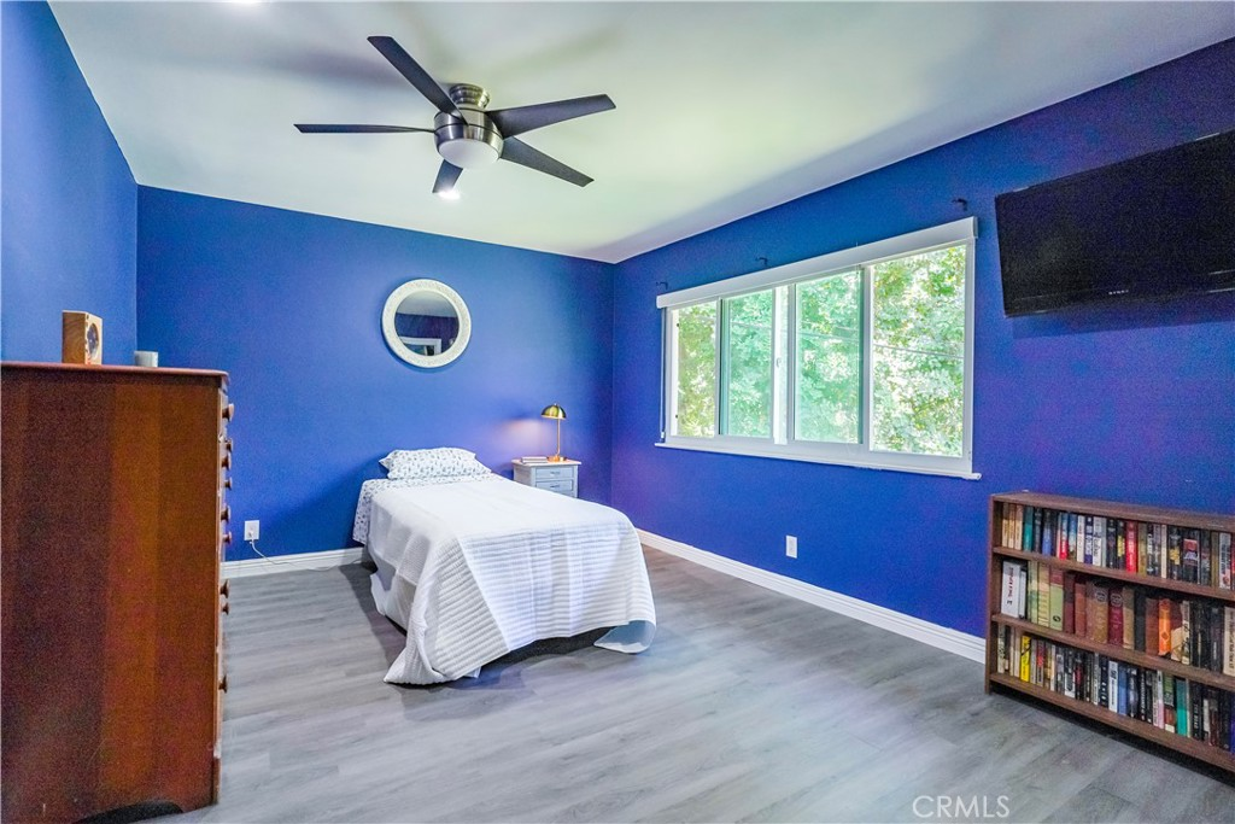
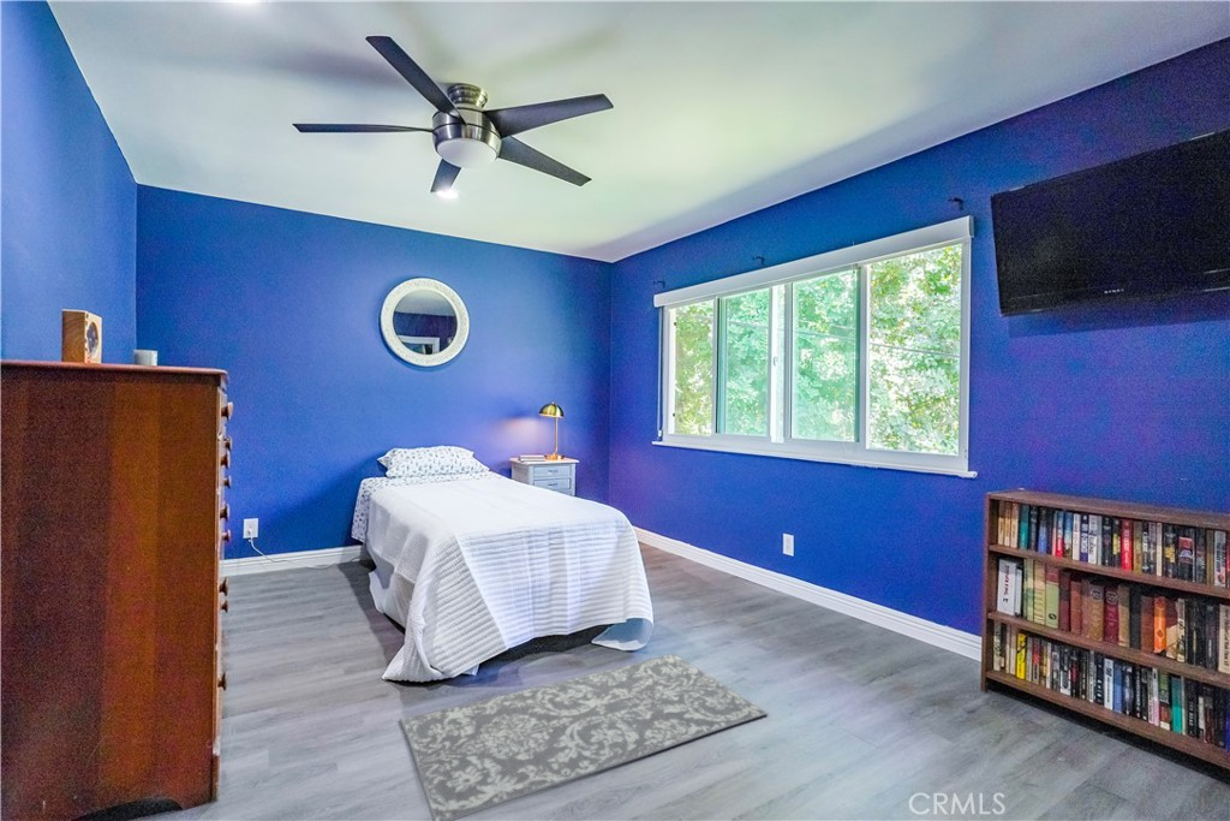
+ rug (586, 716)
